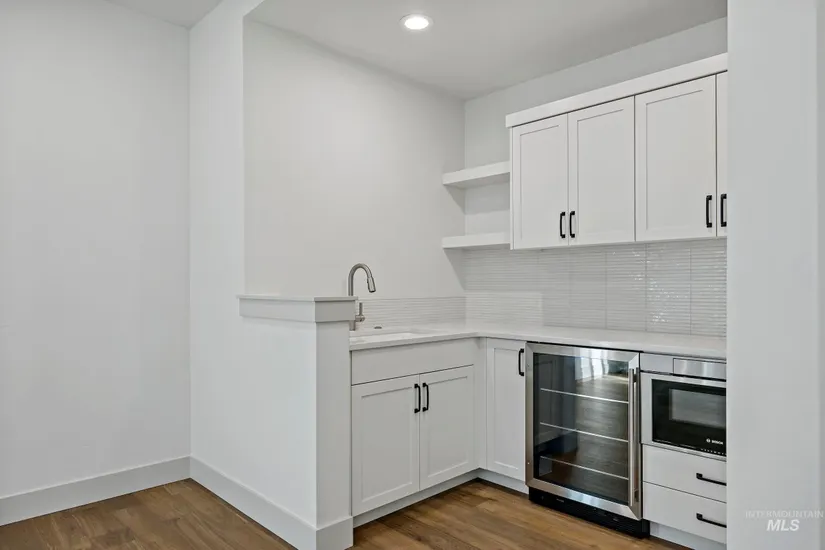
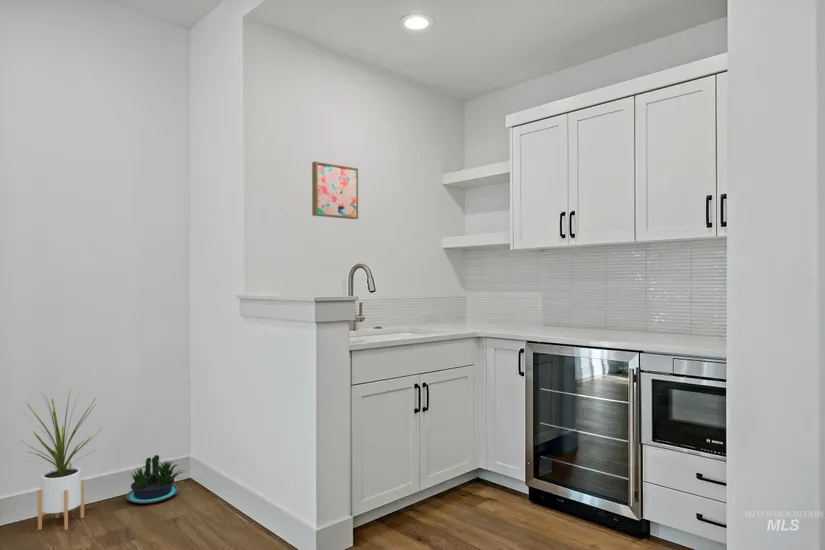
+ house plant (62, 456)
+ wall art (335, 191)
+ potted plant (157, 477)
